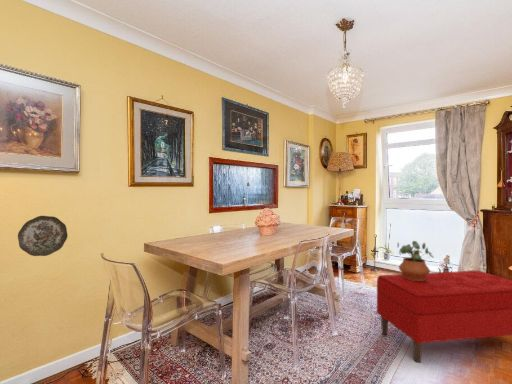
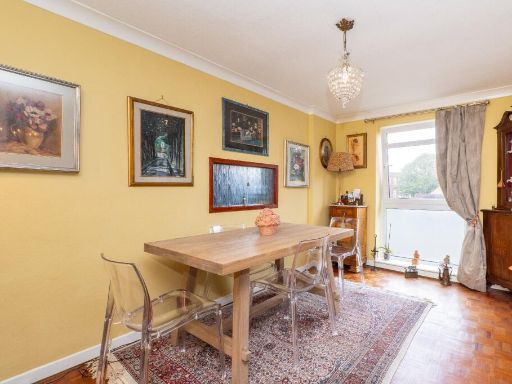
- decorative plate (43, 235)
- bench (452, 311)
- potted plant (416, 259)
